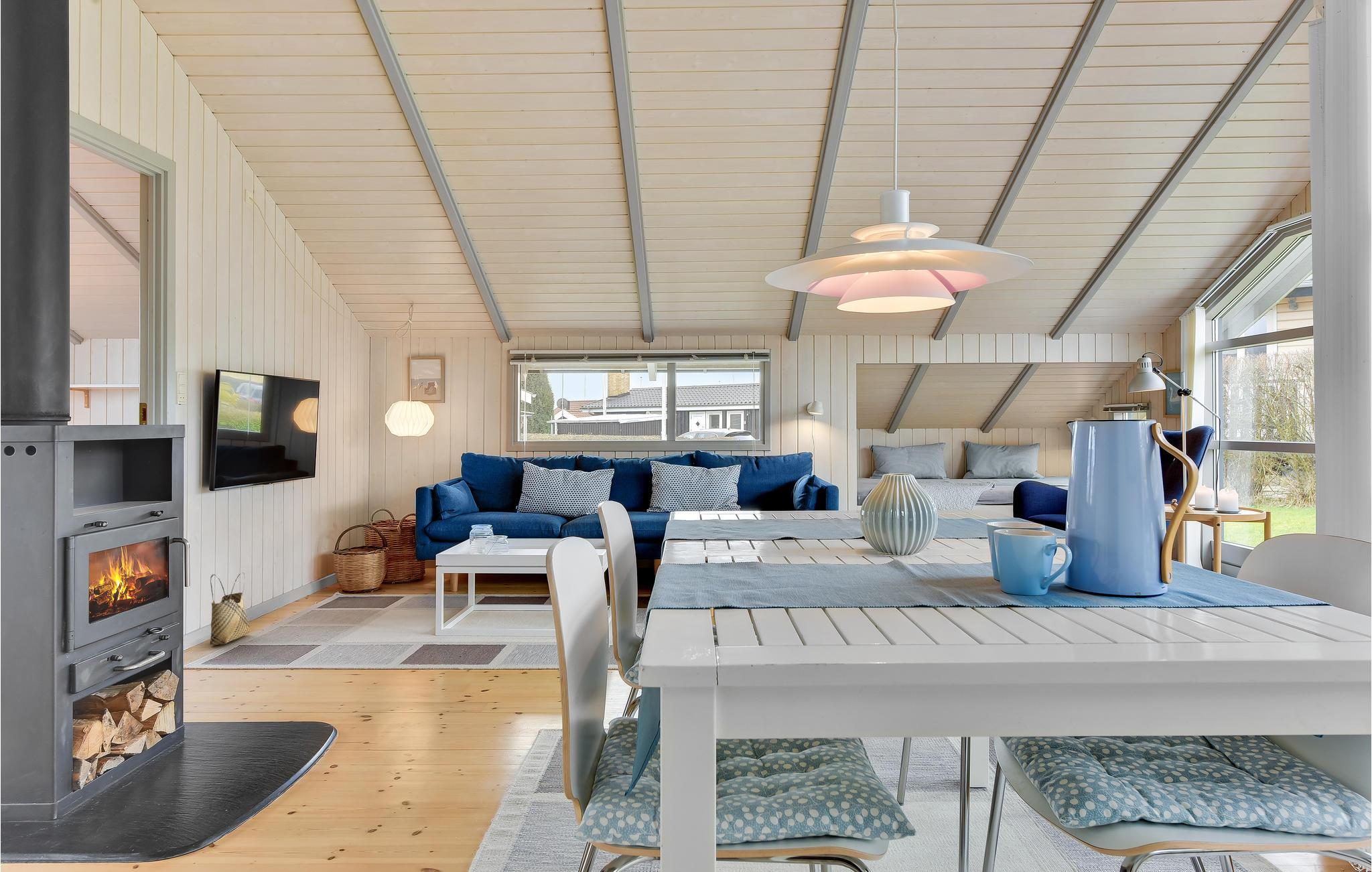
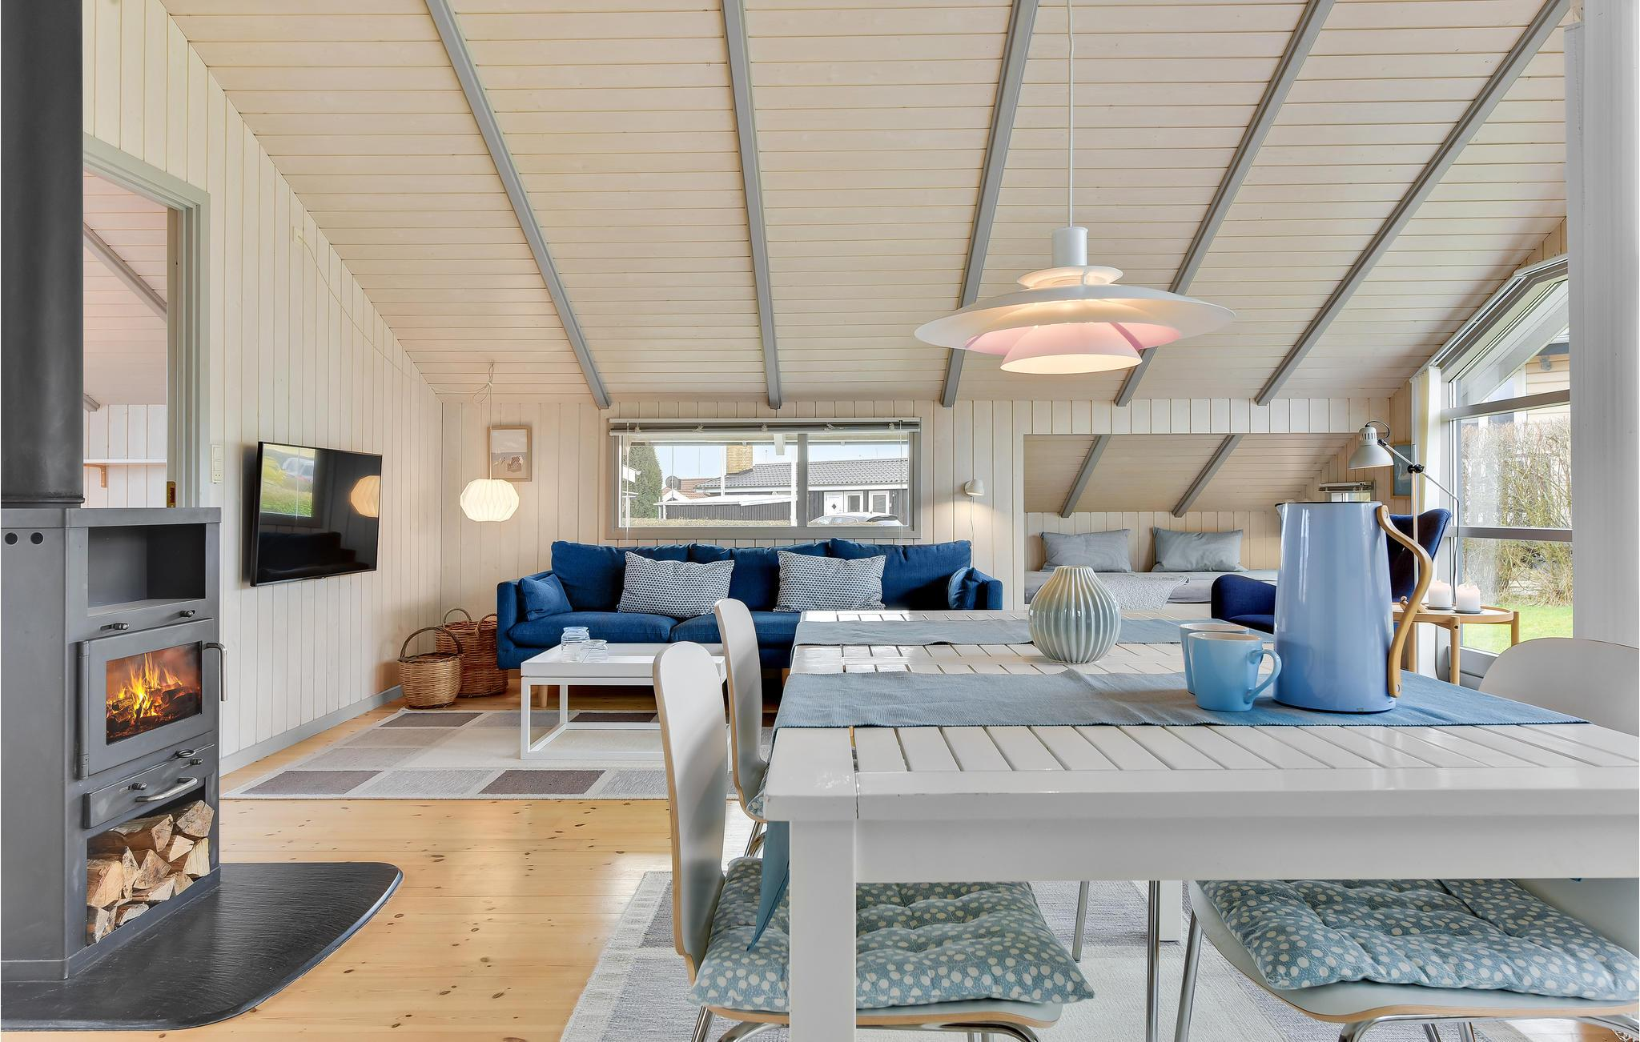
- woven basket (227, 606)
